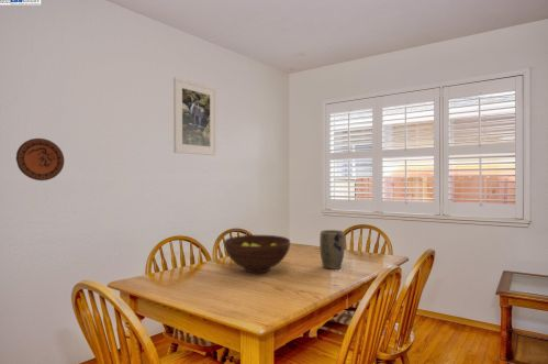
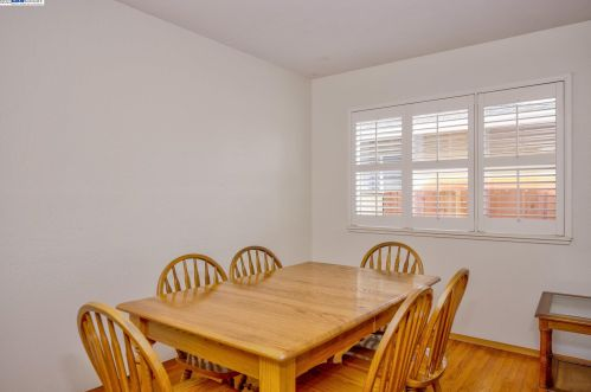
- decorative plate (41, 159)
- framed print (195, 118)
- plant pot (332, 249)
- fruit bowl (257, 255)
